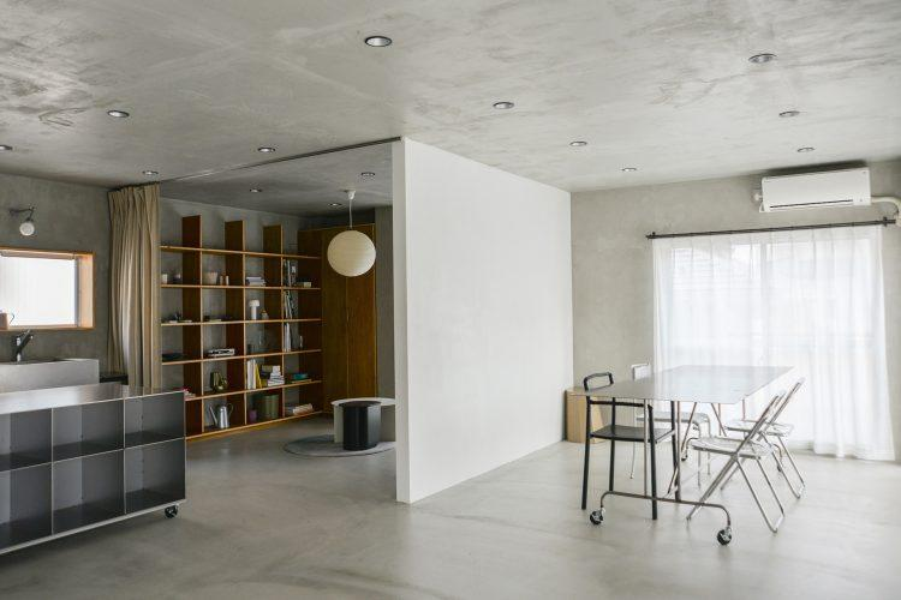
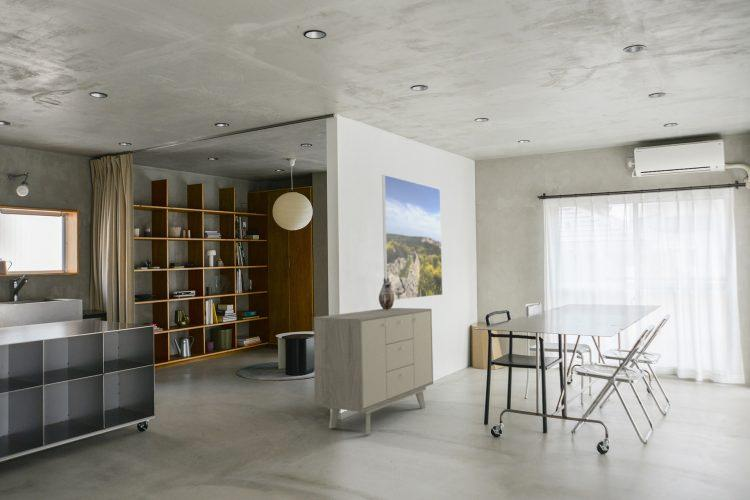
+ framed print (414, 239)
+ sideboard (379, 365)
+ decorative vase (386, 293)
